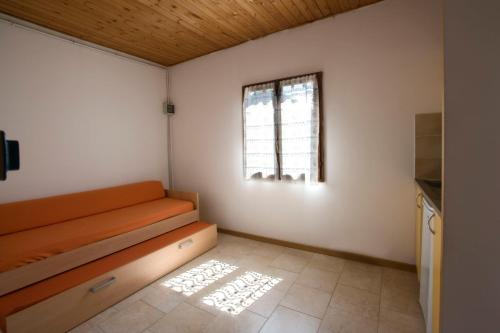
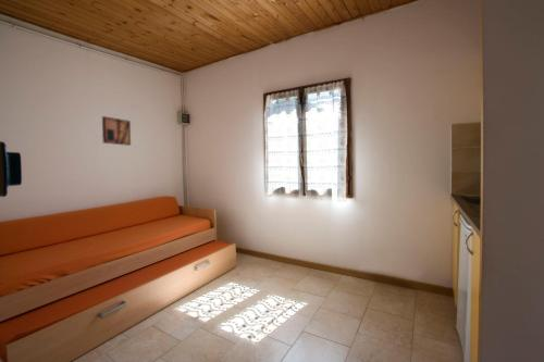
+ wall art (116, 130)
